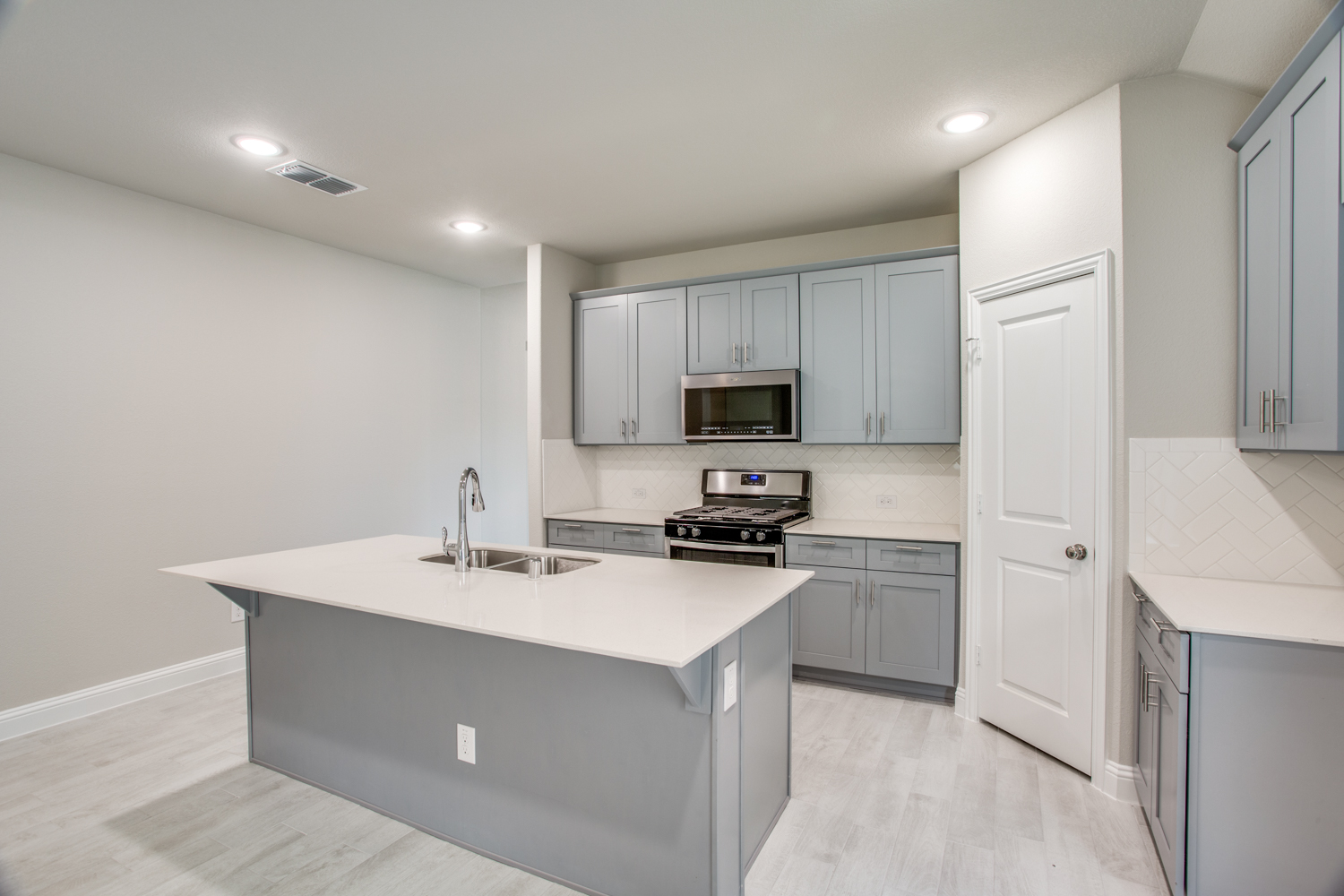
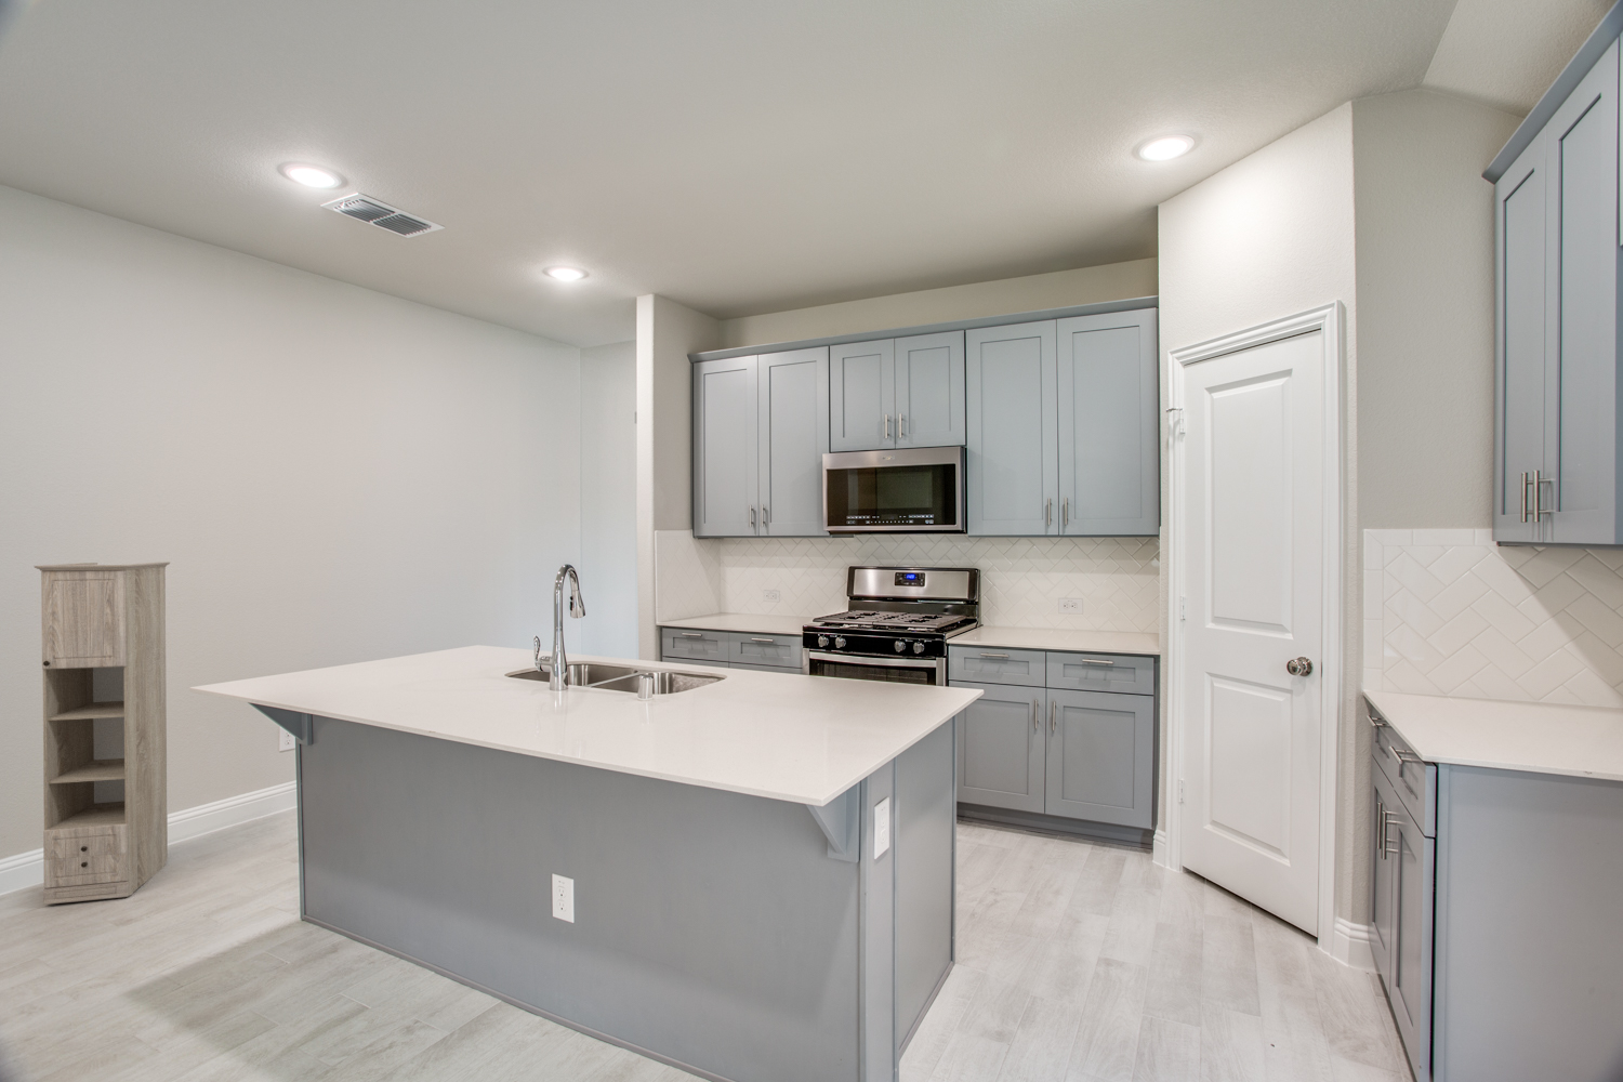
+ storage cabinet (107, 723)
